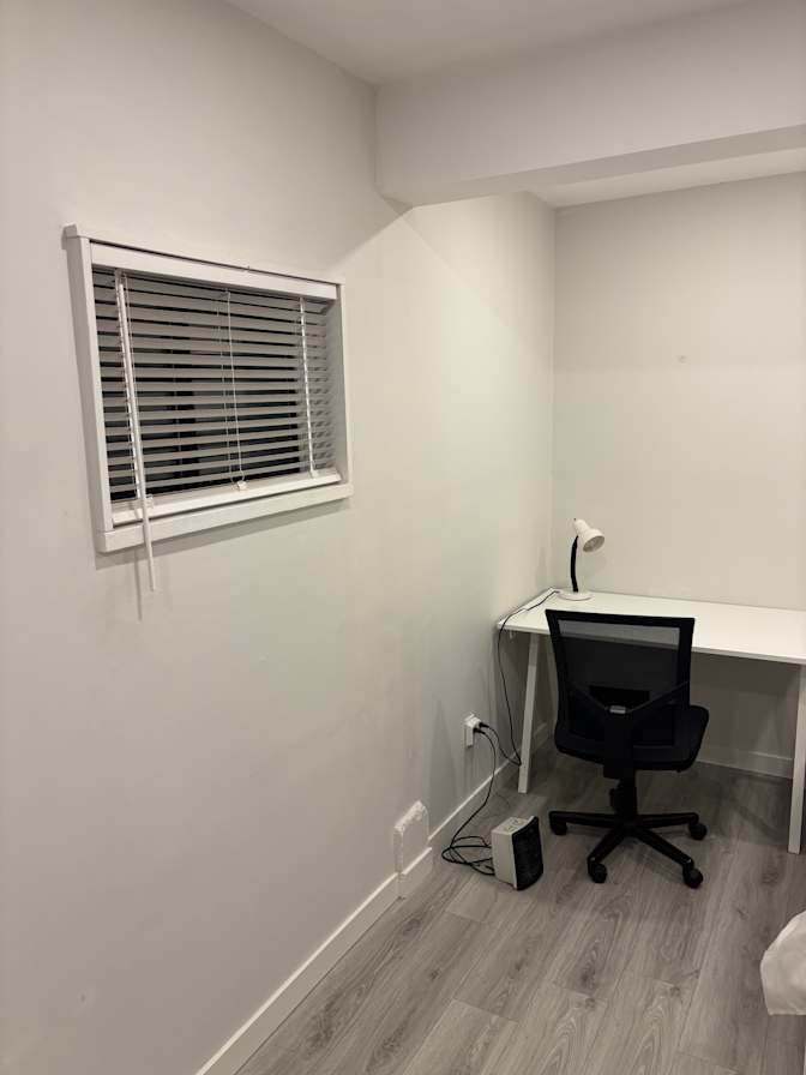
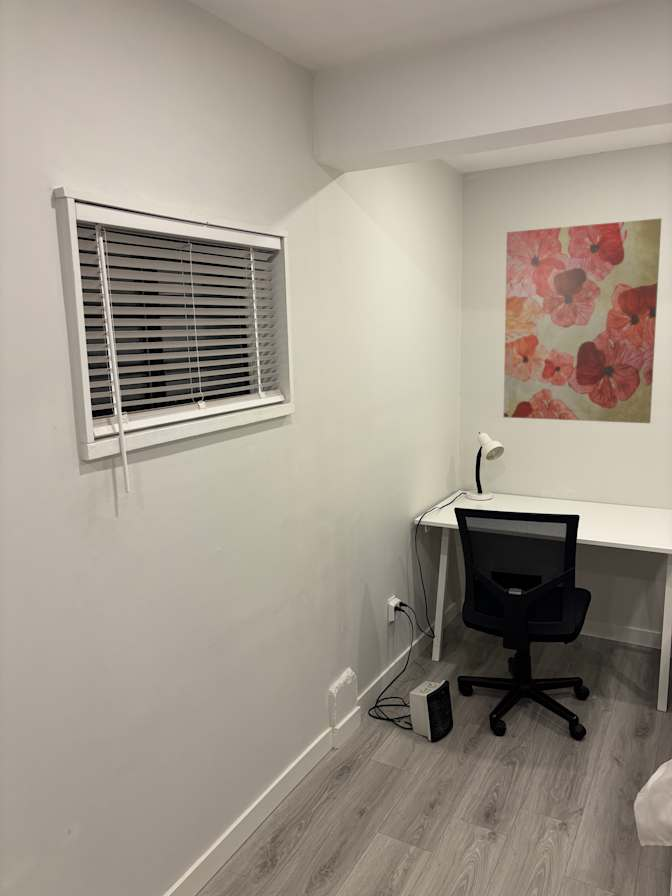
+ wall art (576, 325)
